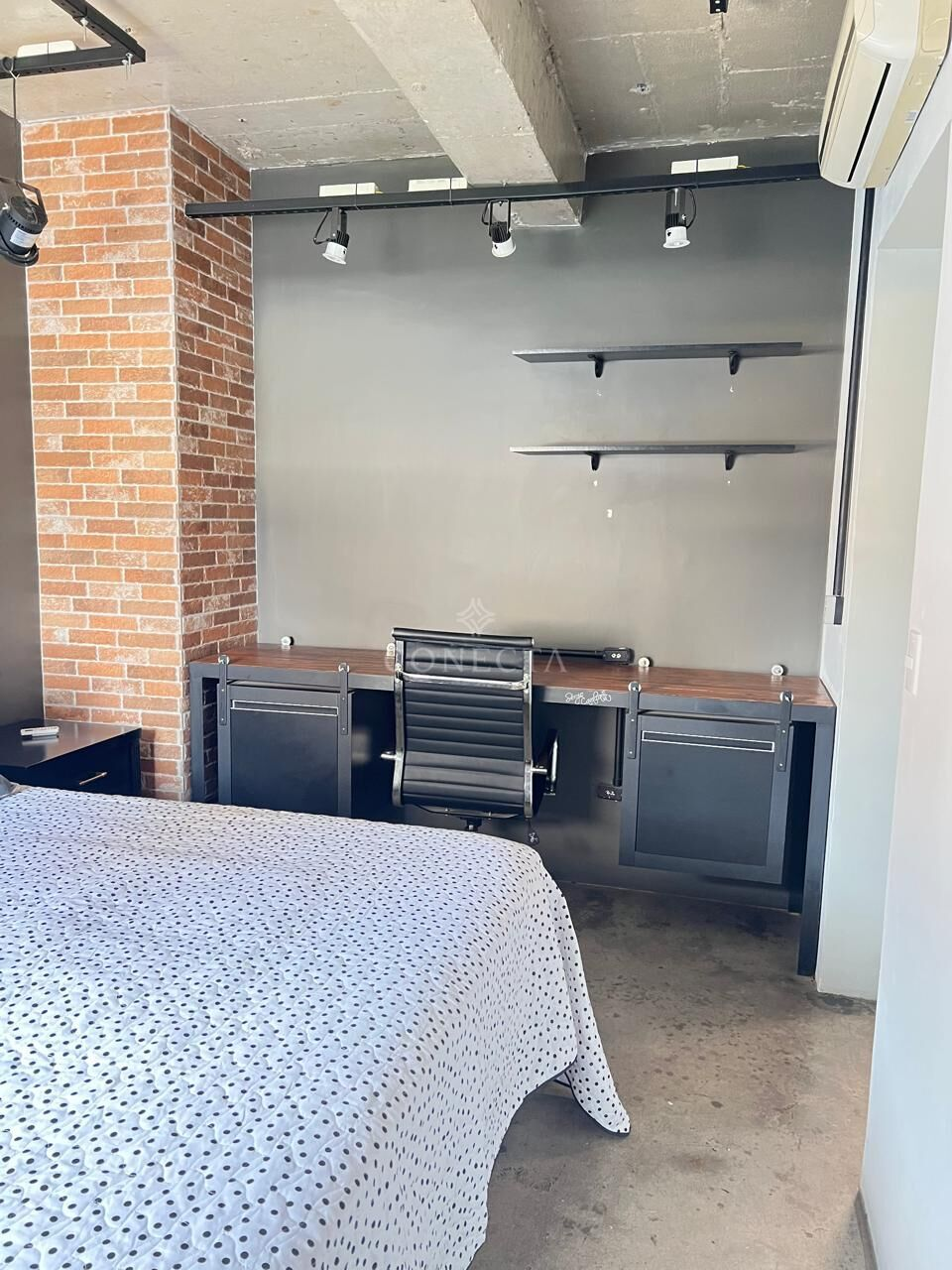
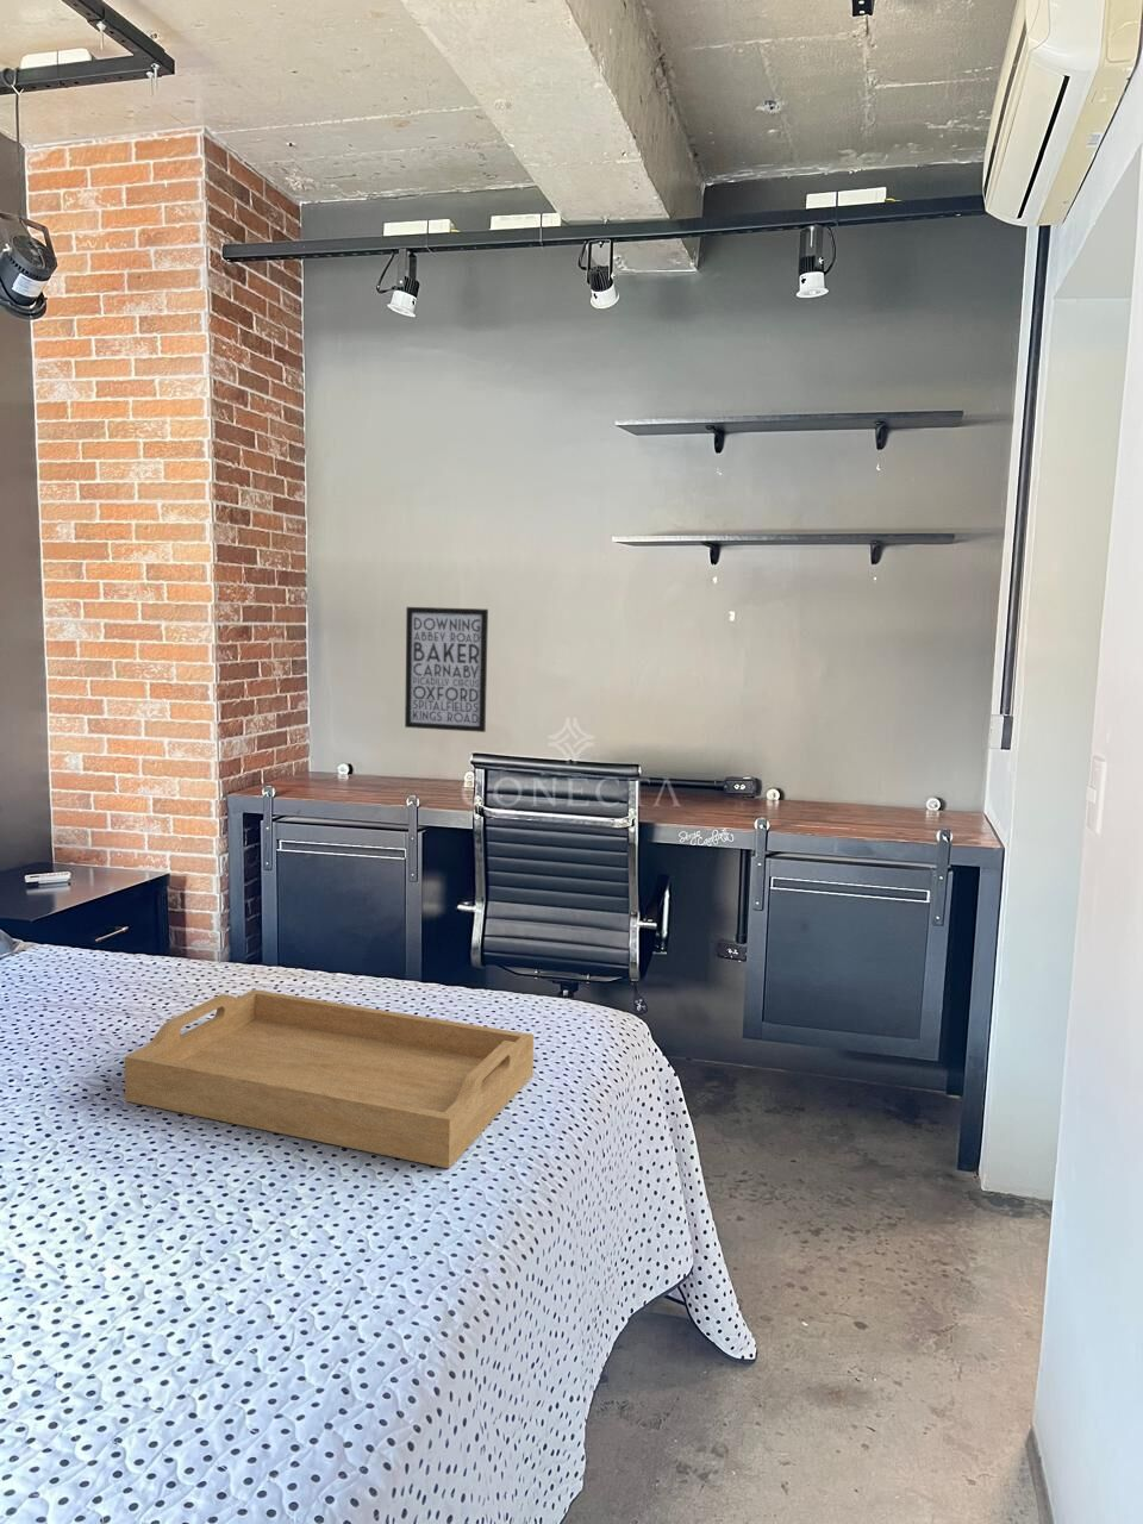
+ serving tray (337, 1060)
+ wall art (445, 670)
